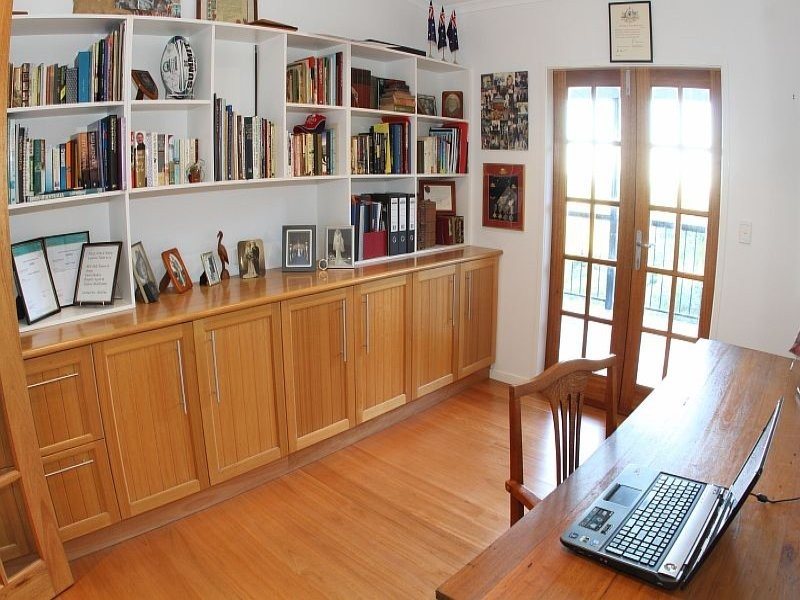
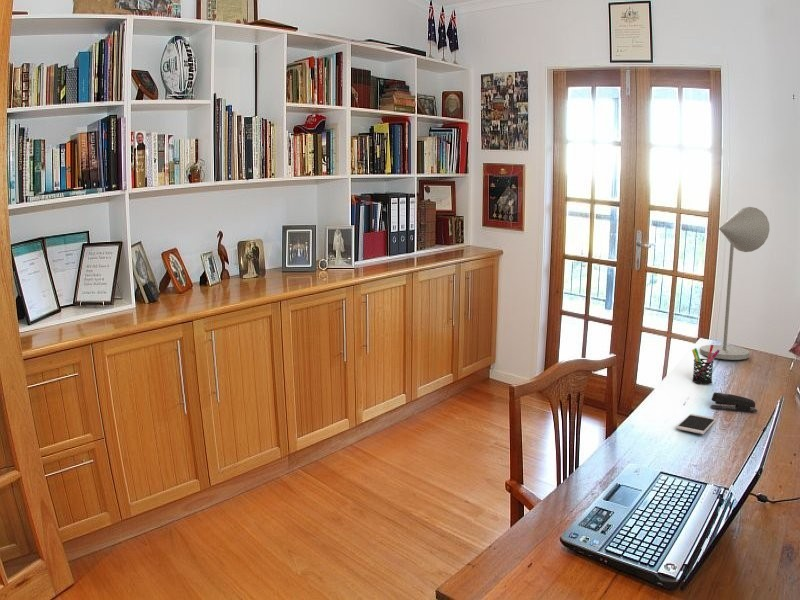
+ stapler (734, 401)
+ desk lamp (729, 281)
+ pen holder (702, 363)
+ smartphone (696, 423)
